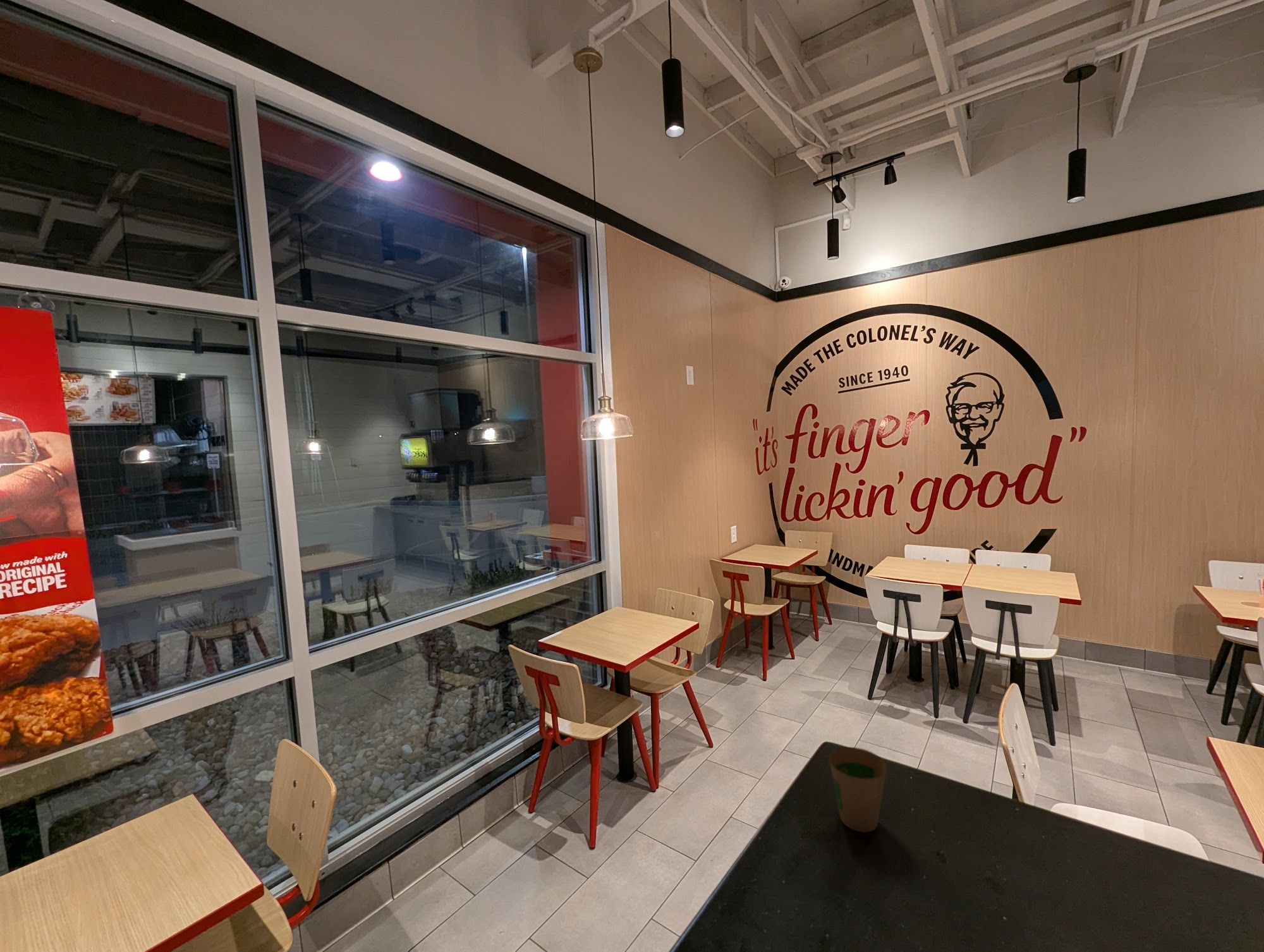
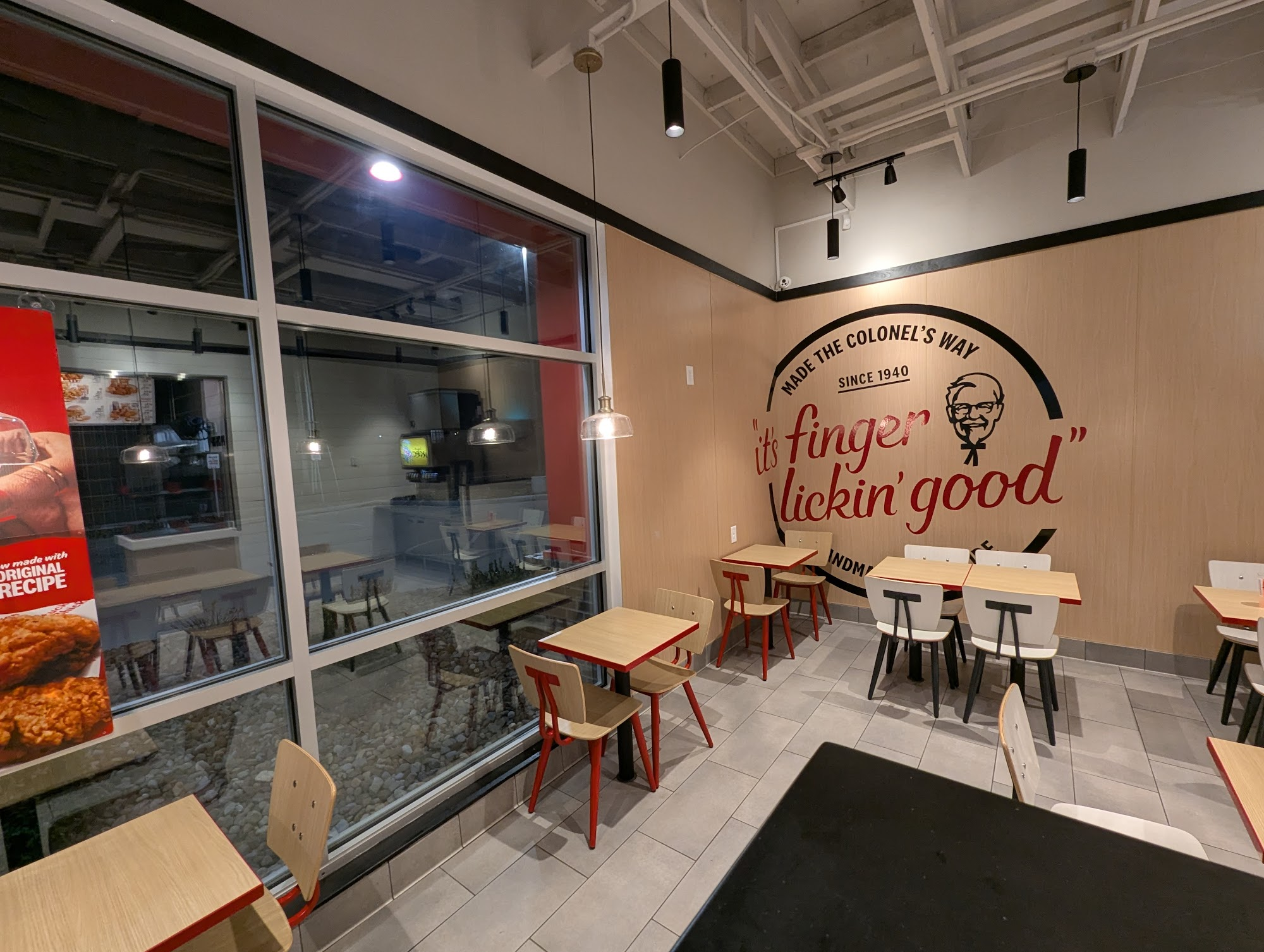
- paper cup (858, 791)
